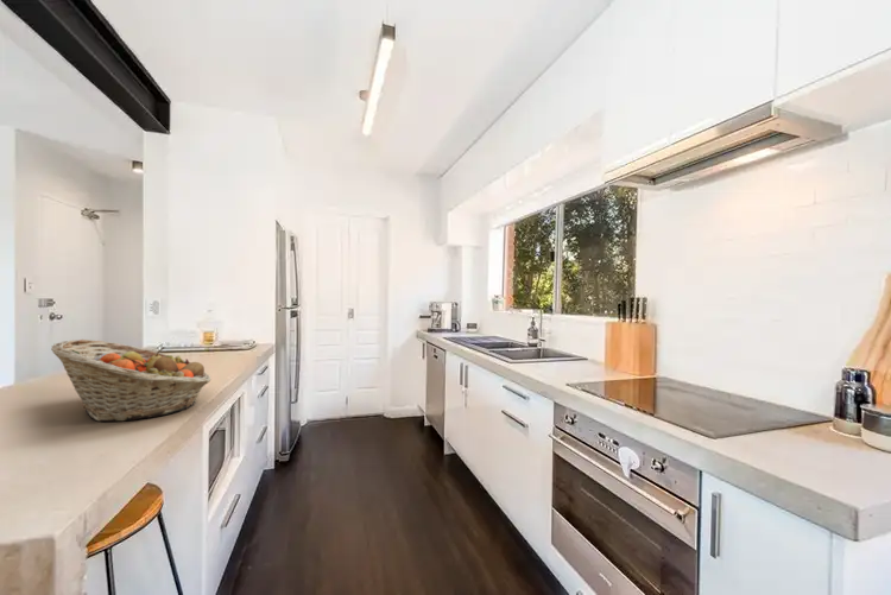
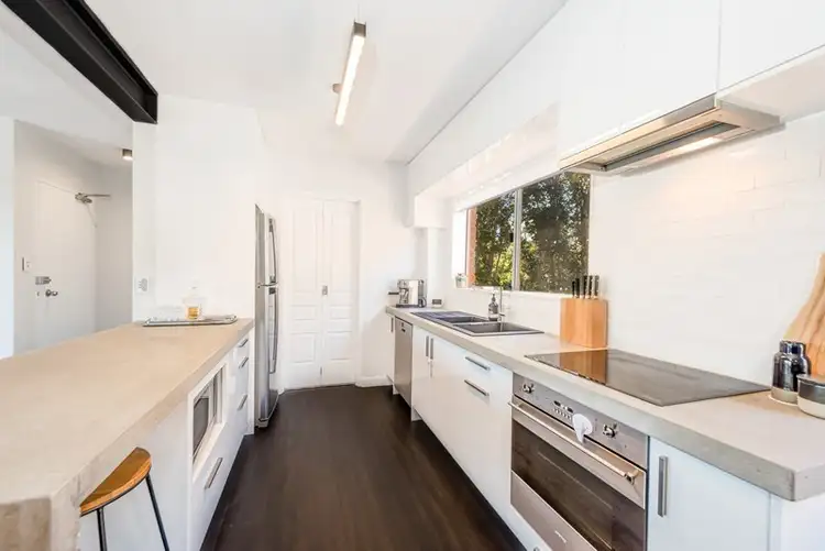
- fruit basket (137, 373)
